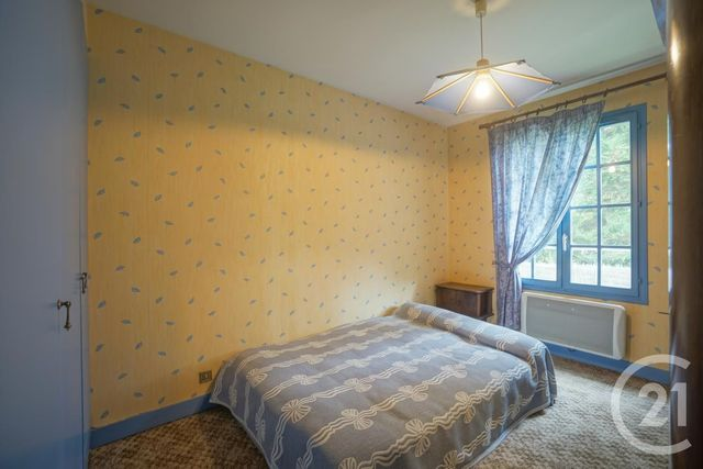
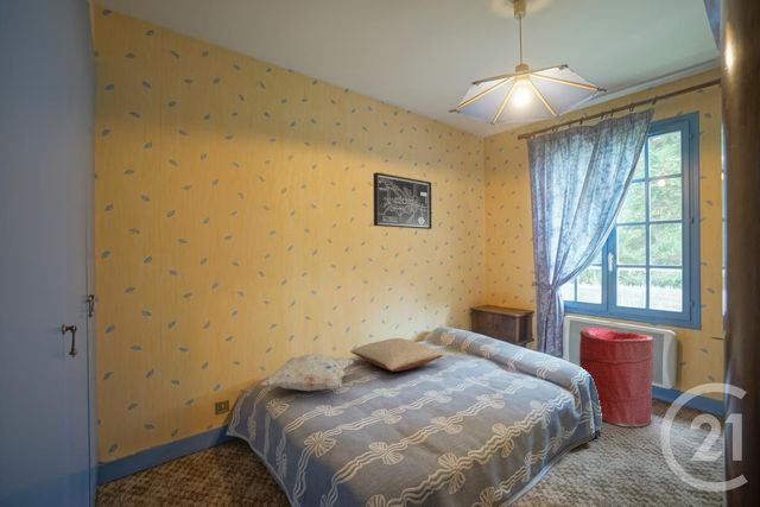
+ decorative pillow (311, 372)
+ pillow (395, 353)
+ laundry hamper (614, 370)
+ wall art (404, 202)
